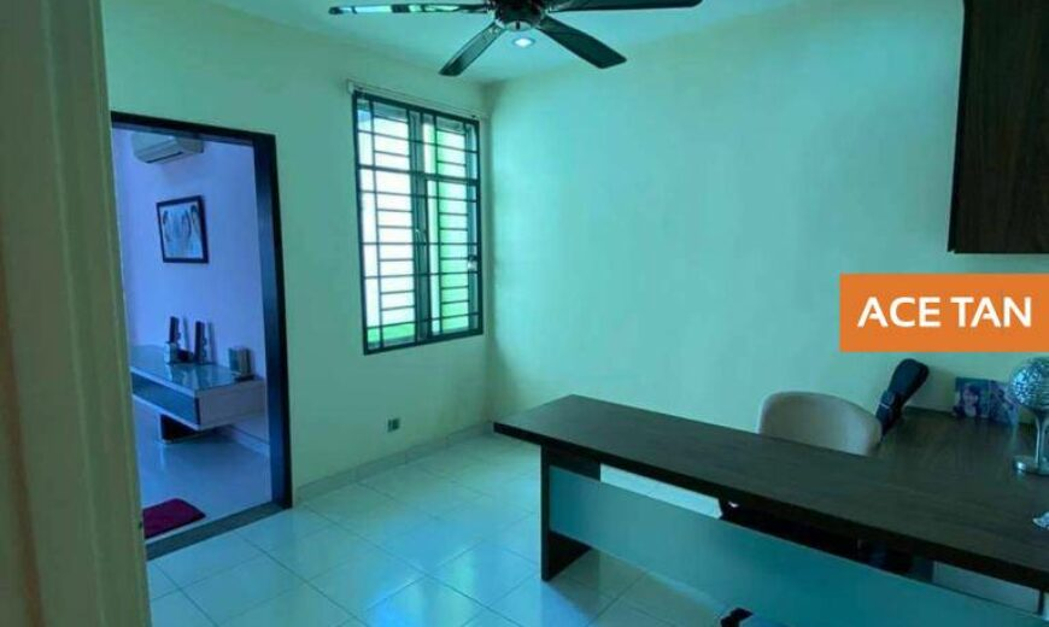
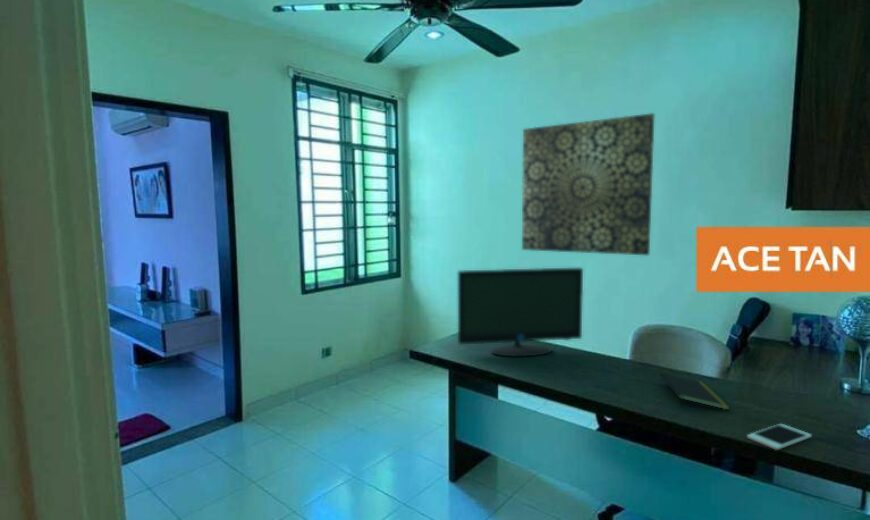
+ cell phone (779, 436)
+ wall art (582, 188)
+ notepad (692, 390)
+ monitor (521, 310)
